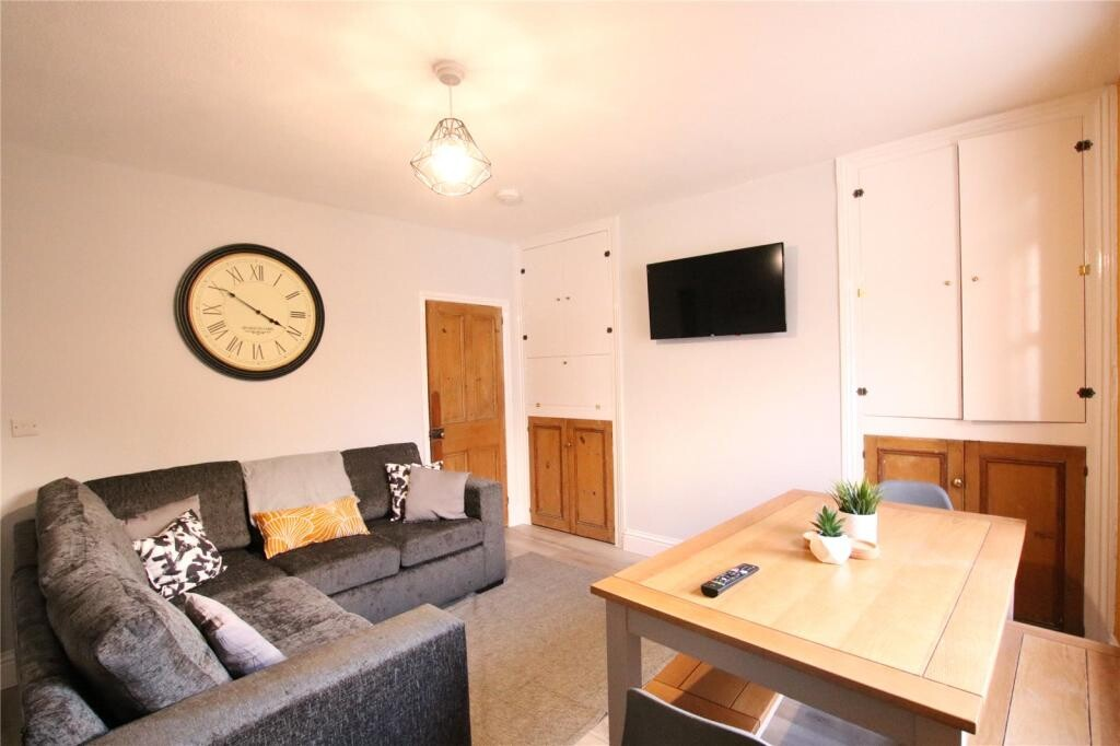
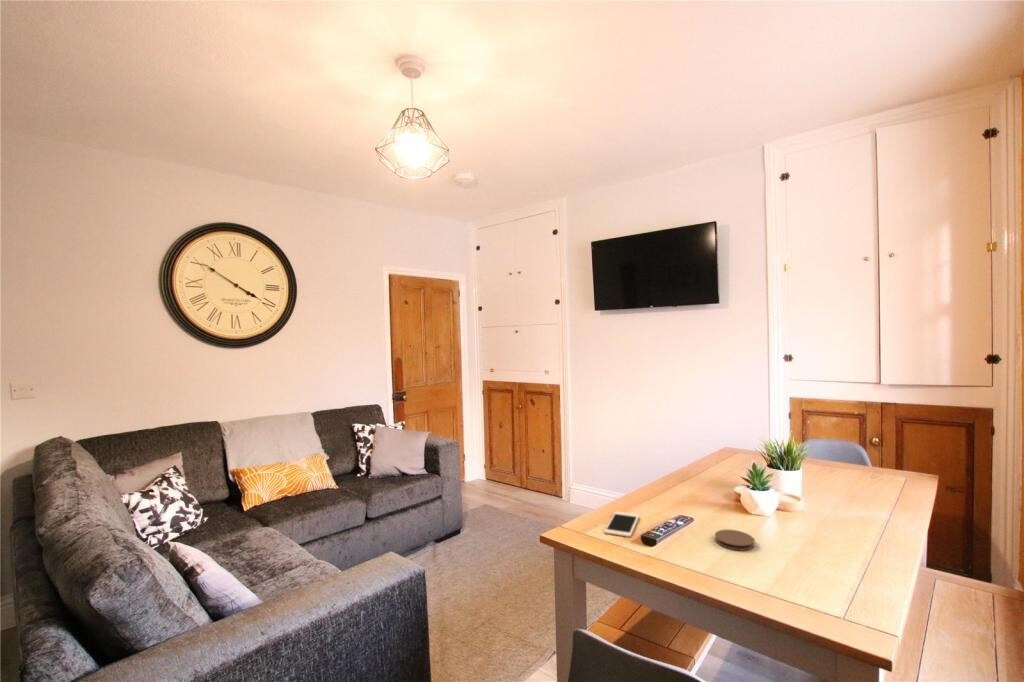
+ cell phone (622, 523)
+ coaster (734, 539)
